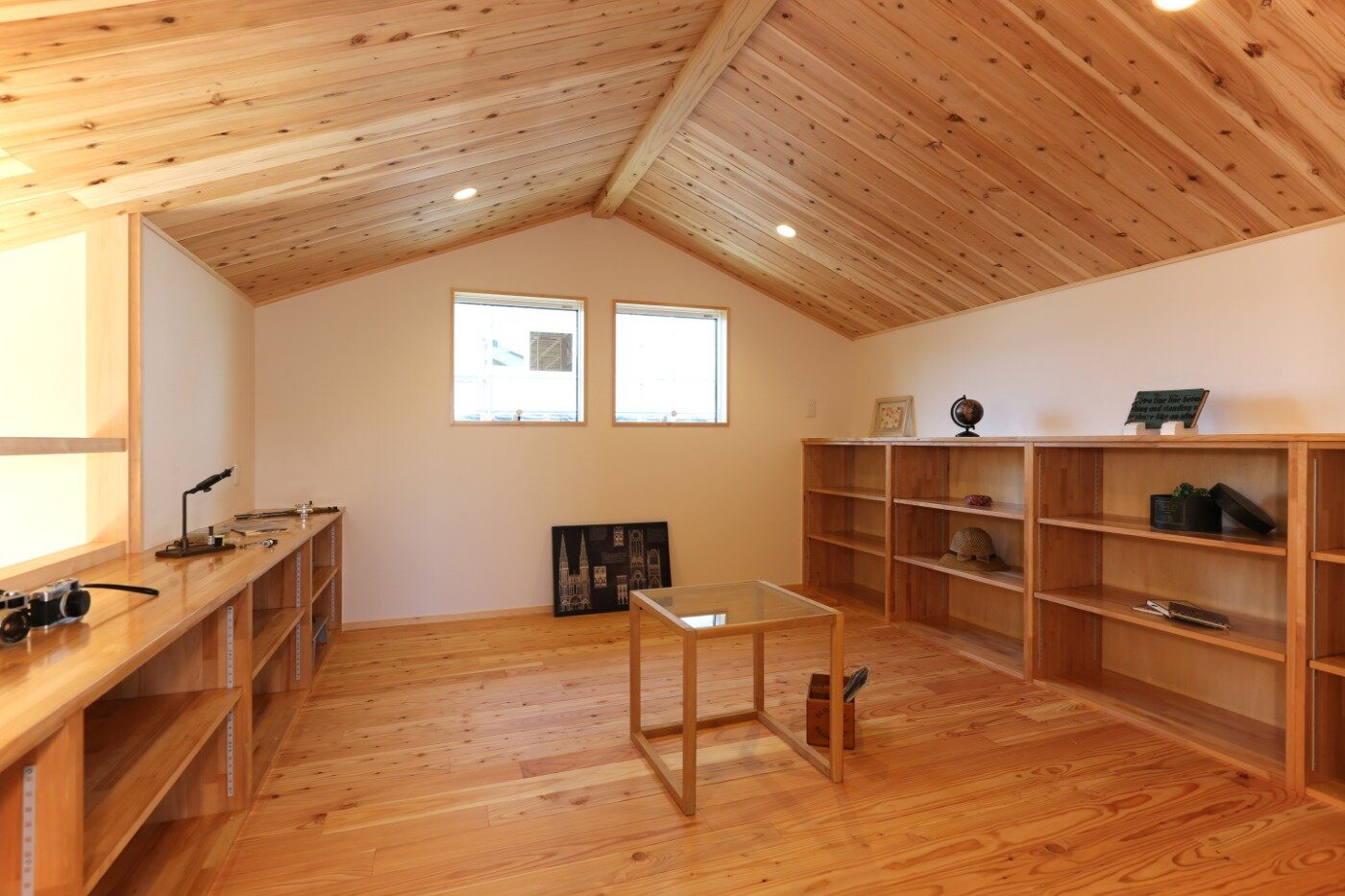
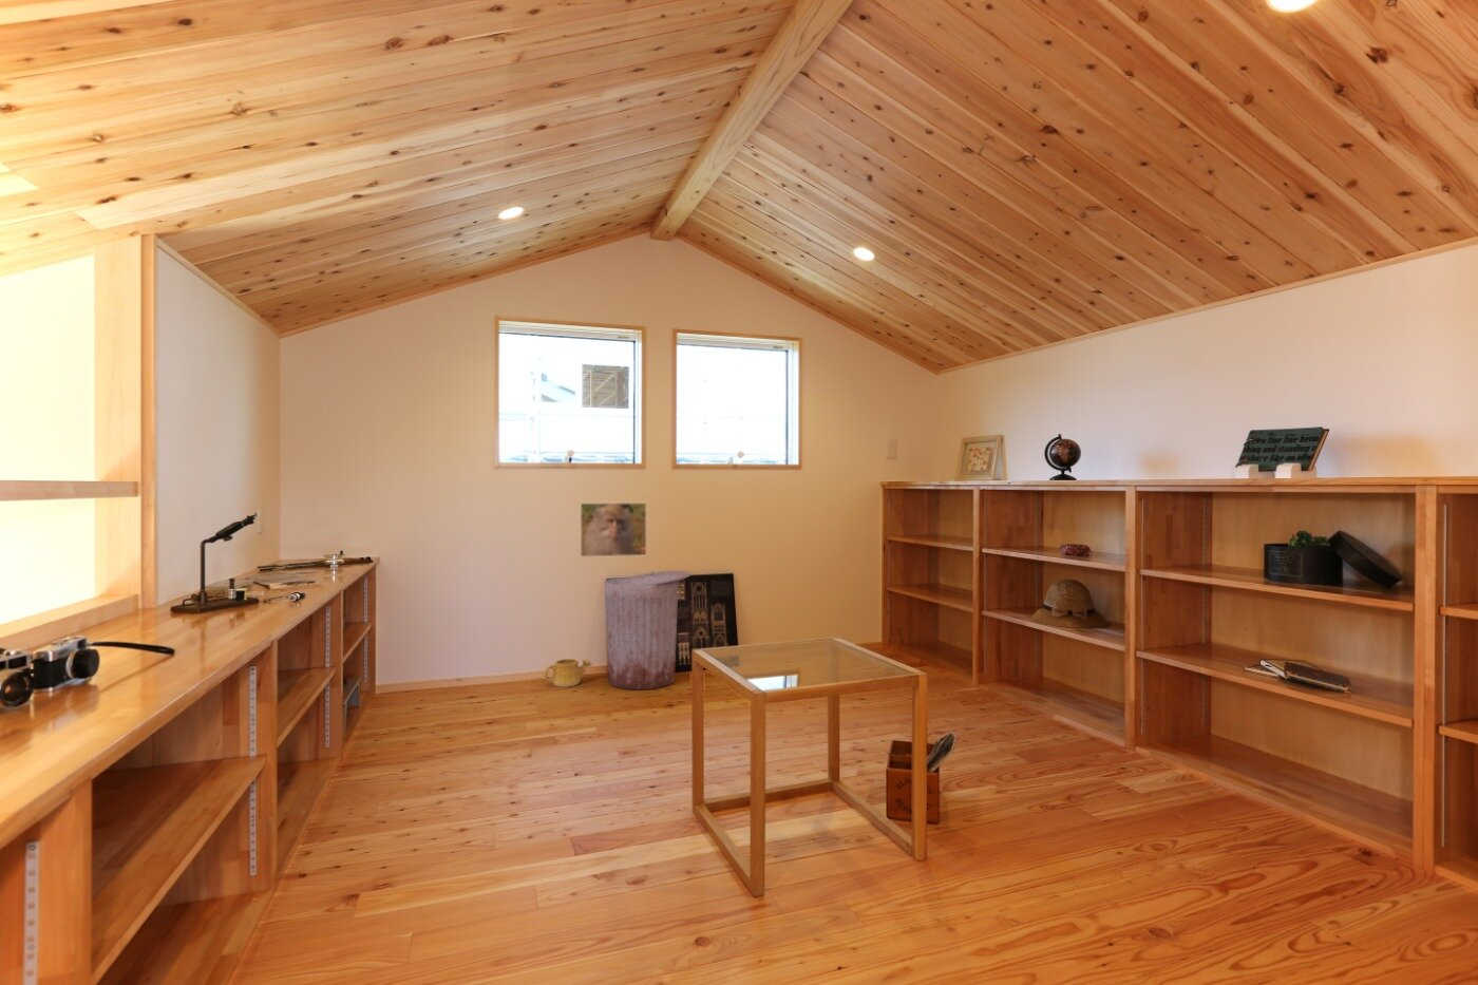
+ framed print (613, 529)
+ watering can (568, 672)
+ trash can (647, 626)
